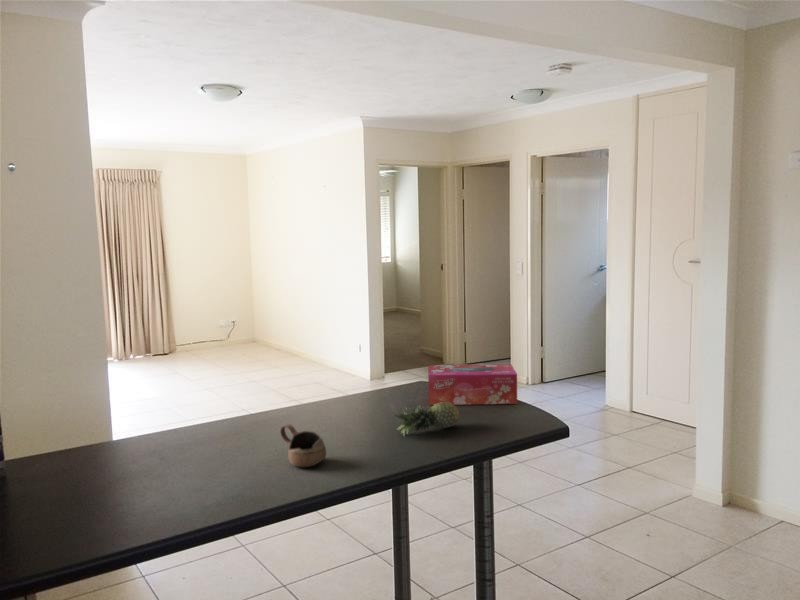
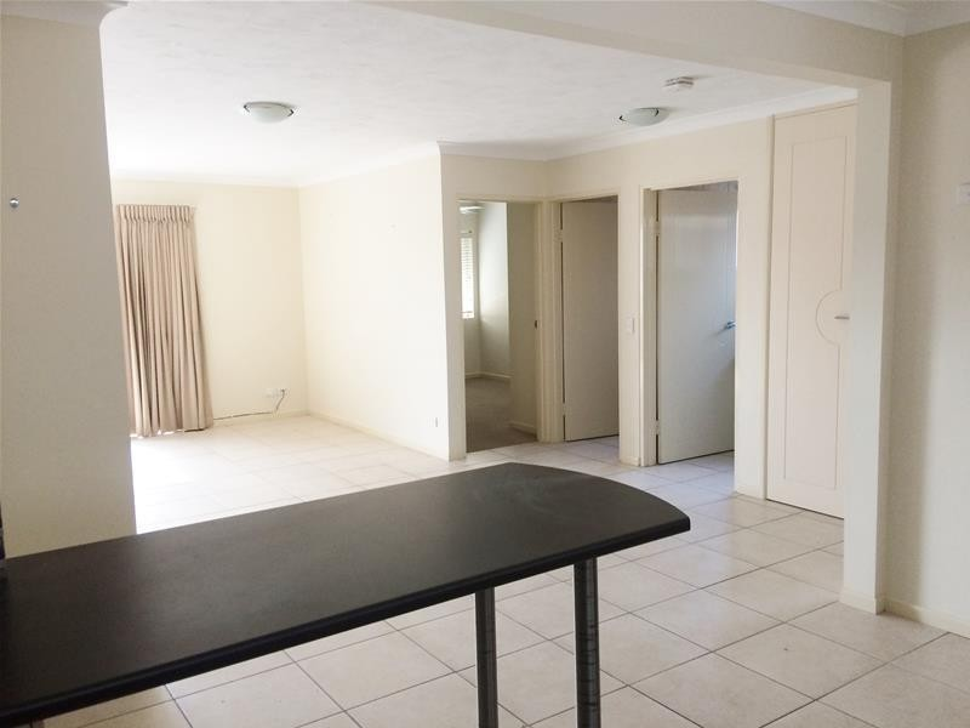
- cup (304, 444)
- fruit (426, 417)
- tissue box (471, 384)
